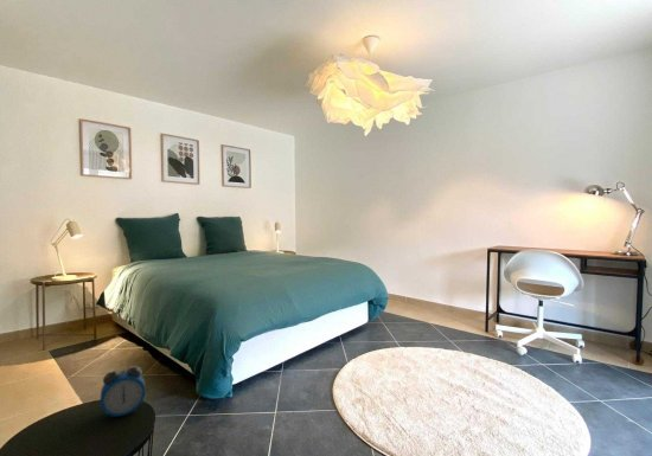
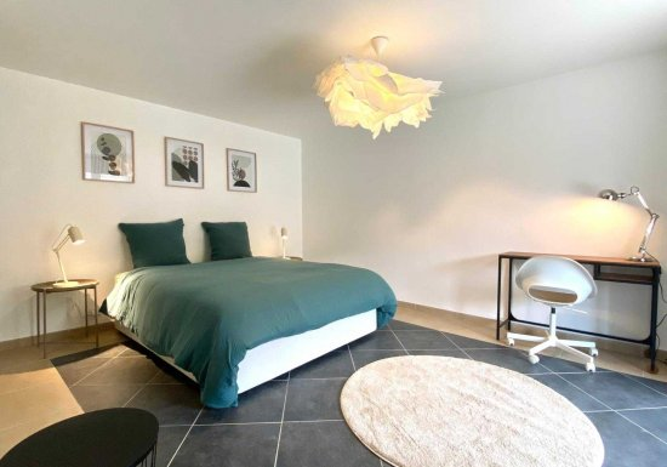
- alarm clock (123, 390)
